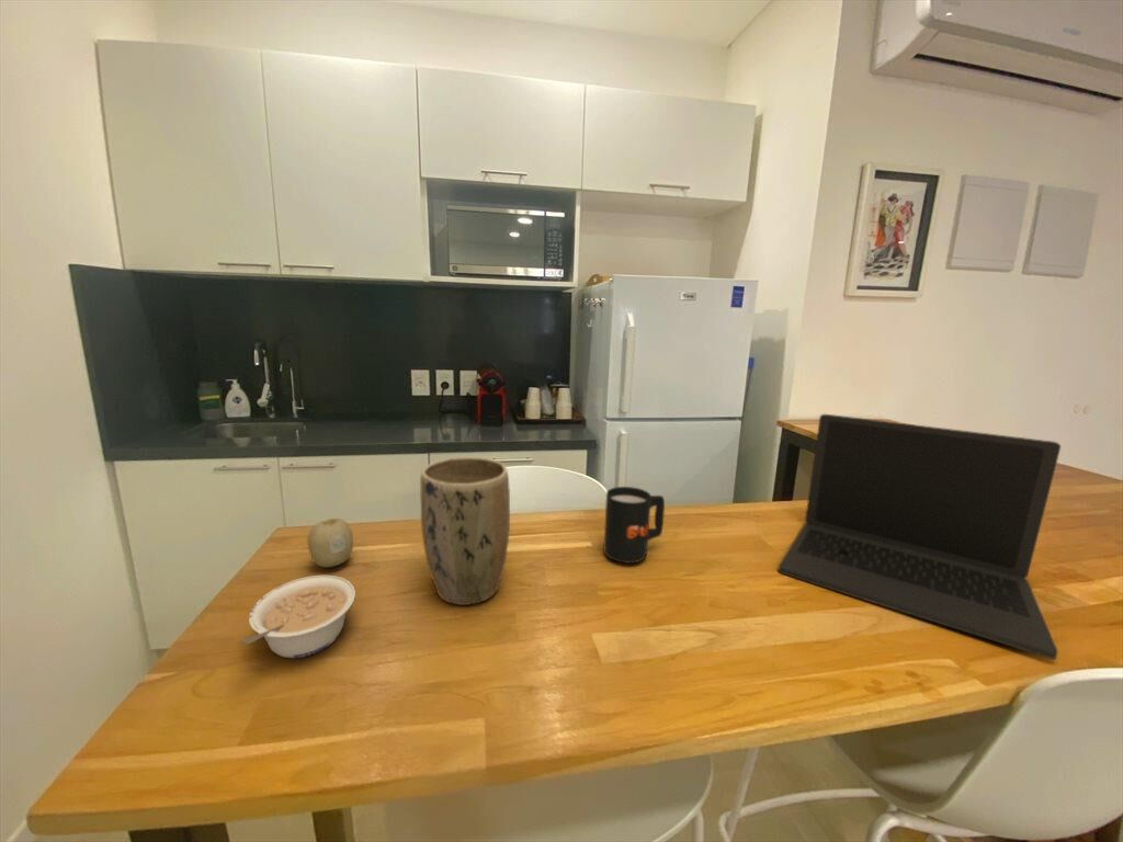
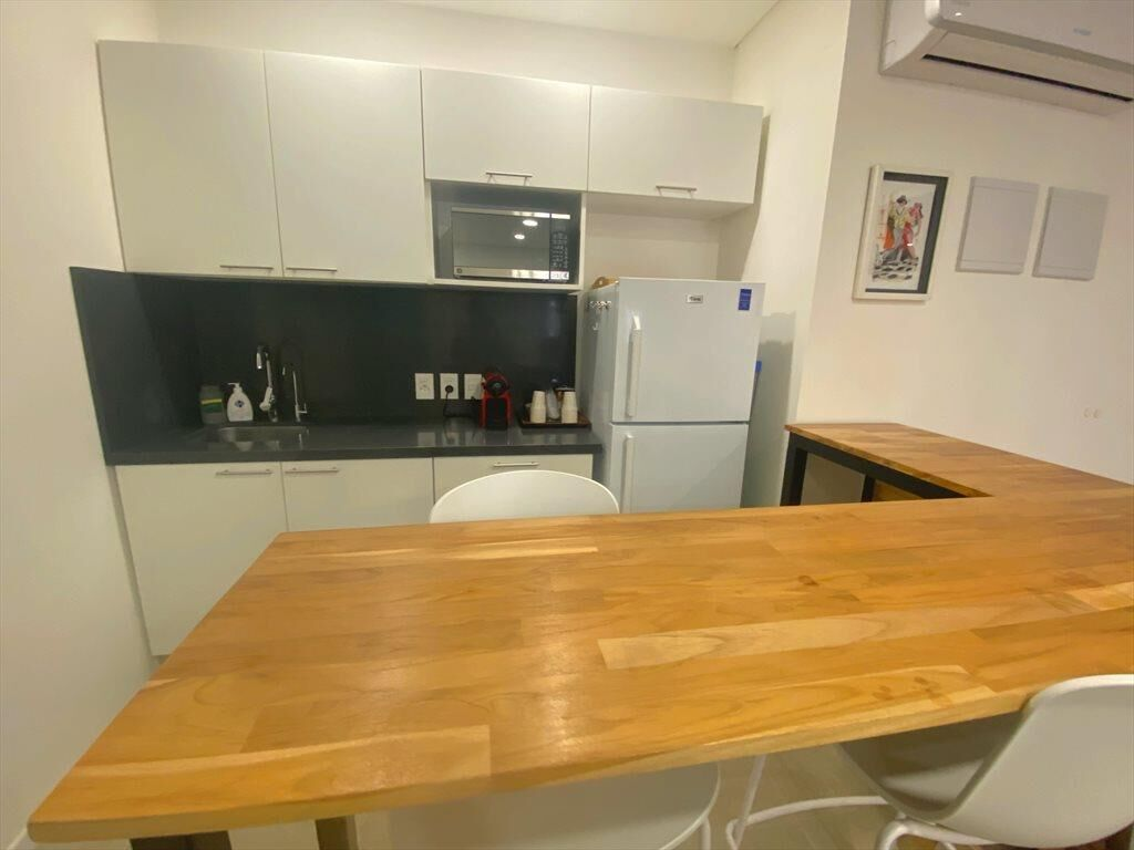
- fruit (330, 543)
- legume (305, 617)
- plant pot (466, 530)
- laptop (912, 510)
- mug (636, 523)
